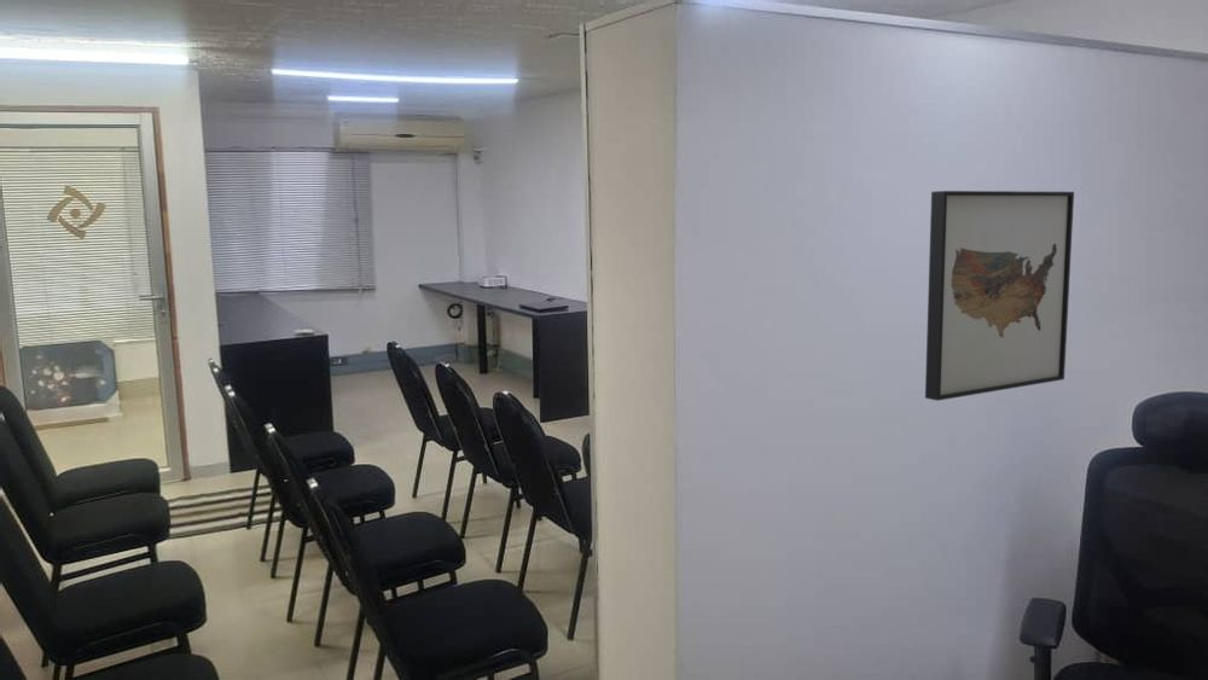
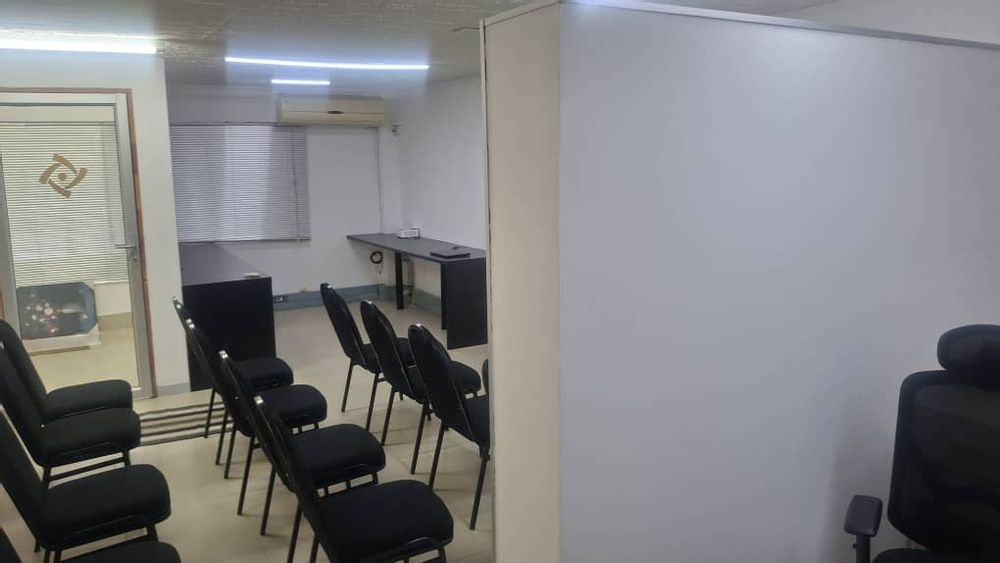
- wall art (1001, 291)
